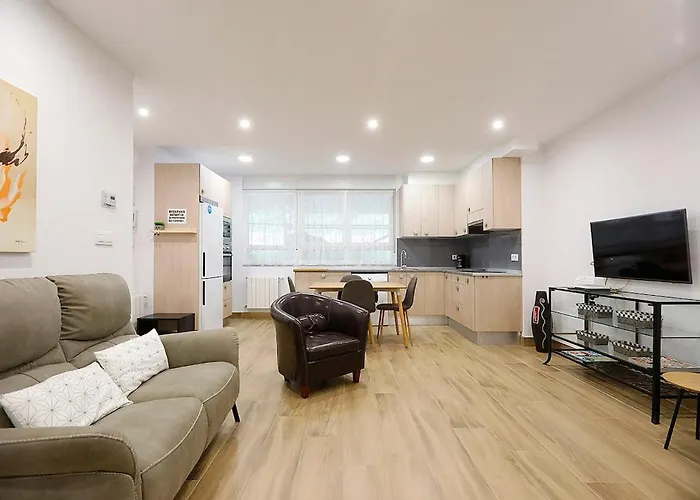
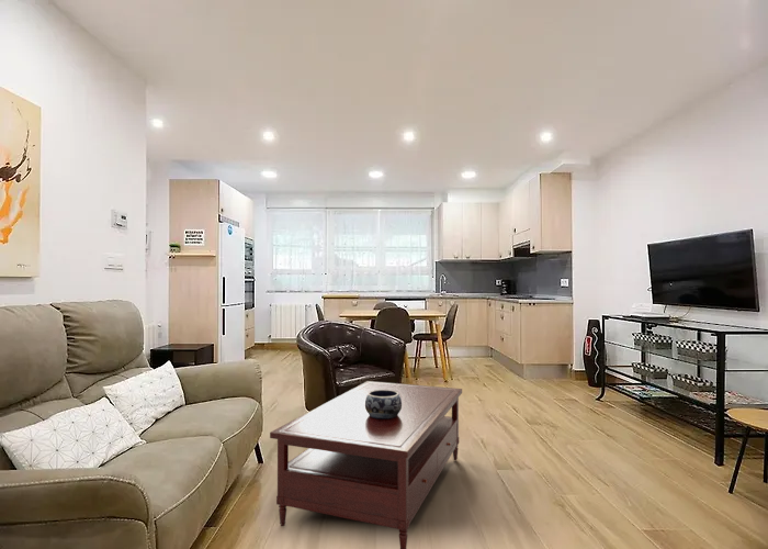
+ decorative bowl (383, 403)
+ coffee table (382, 447)
